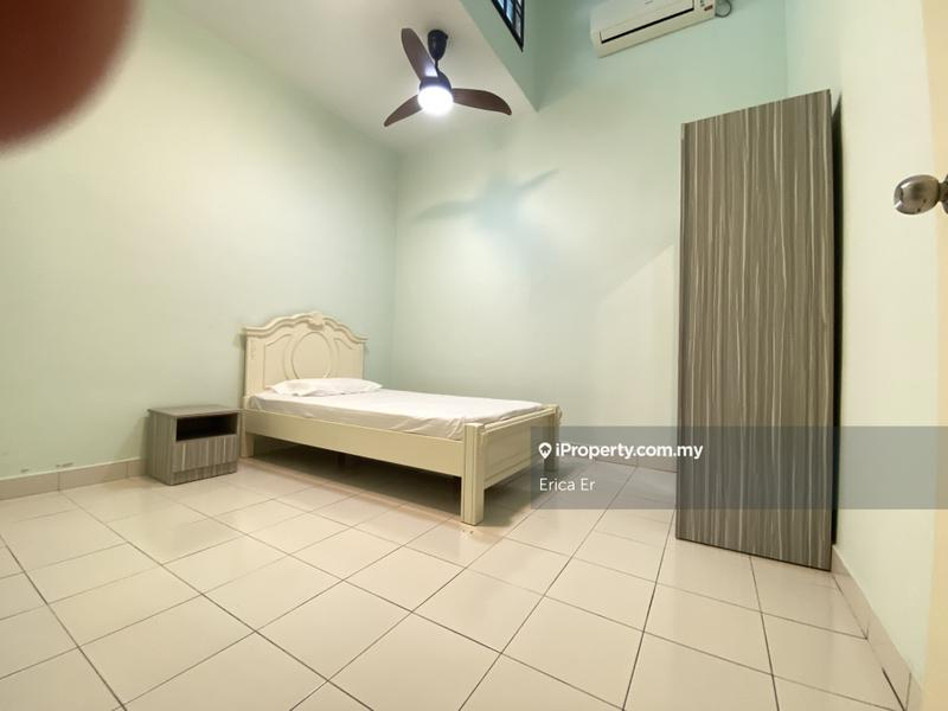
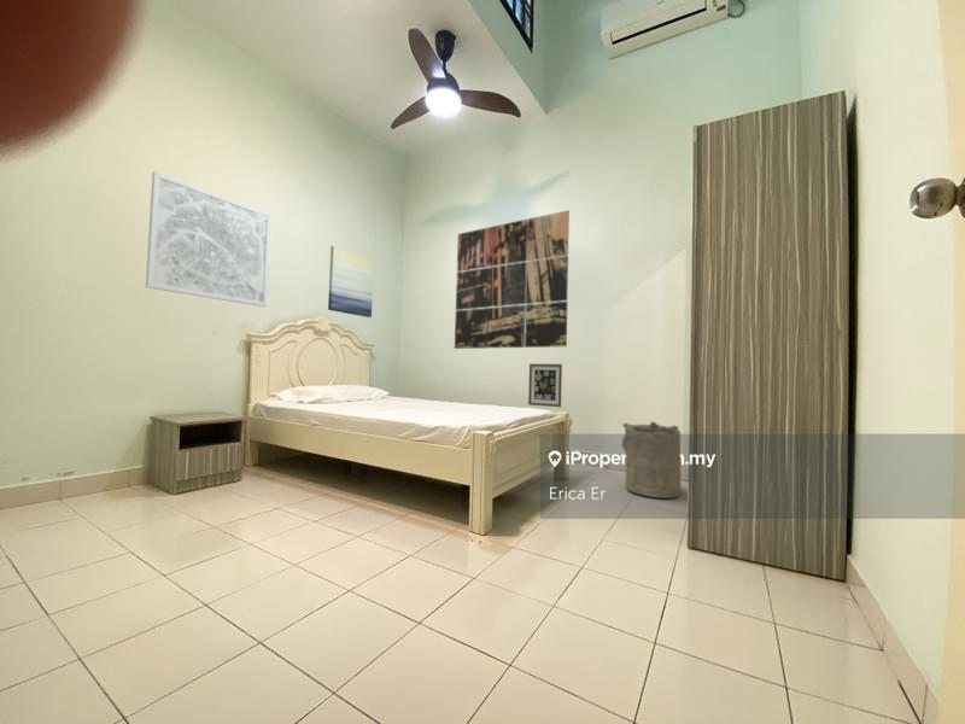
+ wall art (507, 285)
+ wall art (544, 384)
+ laundry hamper (649, 455)
+ wall art (351, 282)
+ wall art (215, 246)
